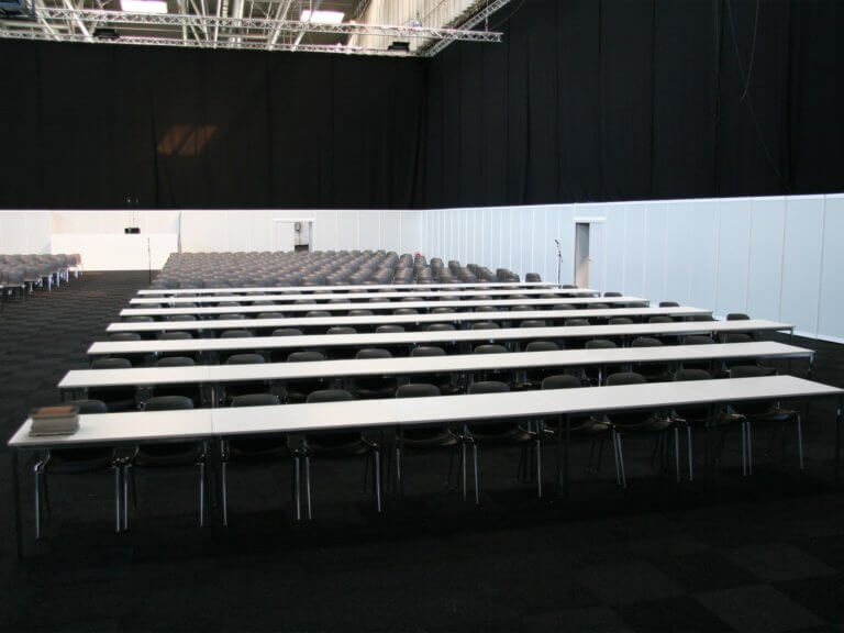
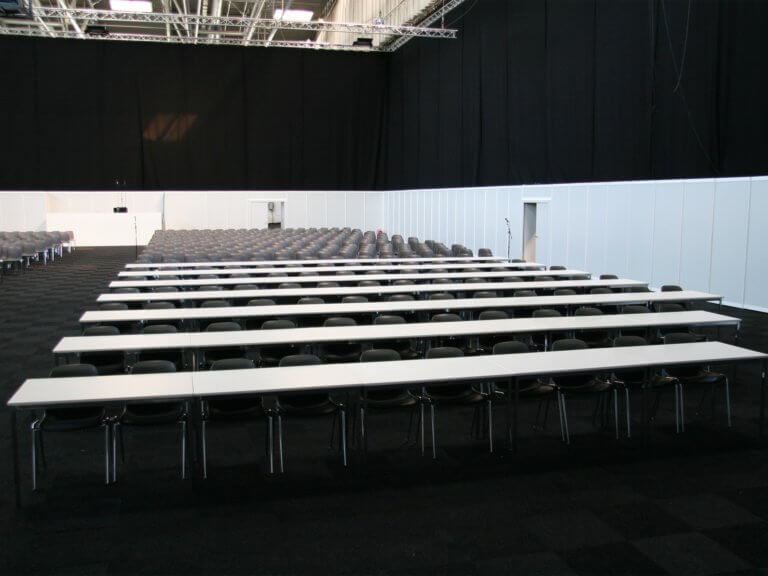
- book stack (54, 420)
